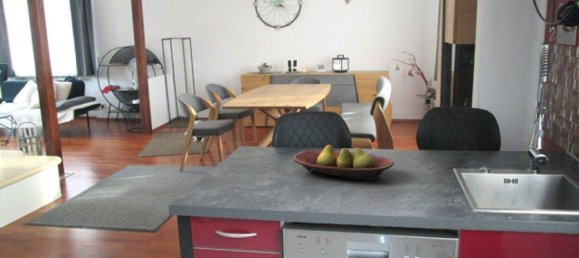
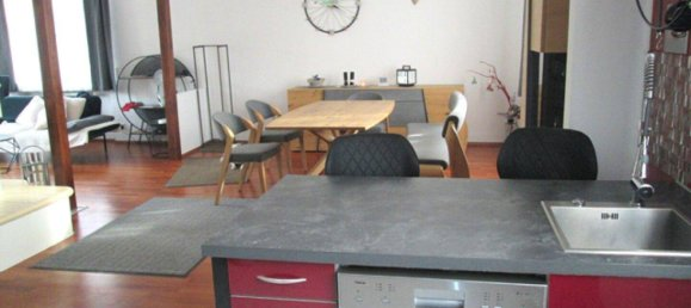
- fruit bowl (342, 160)
